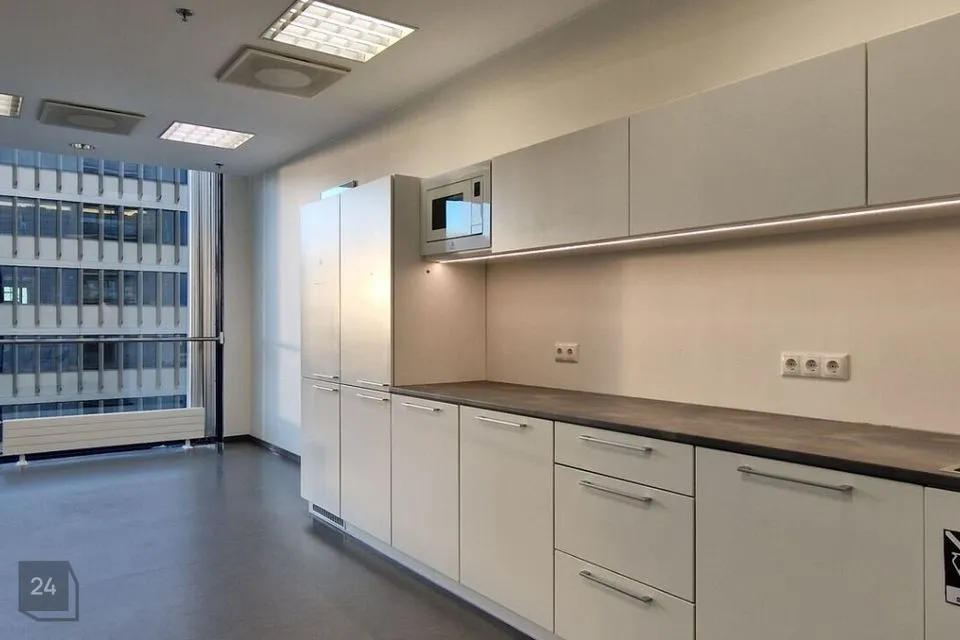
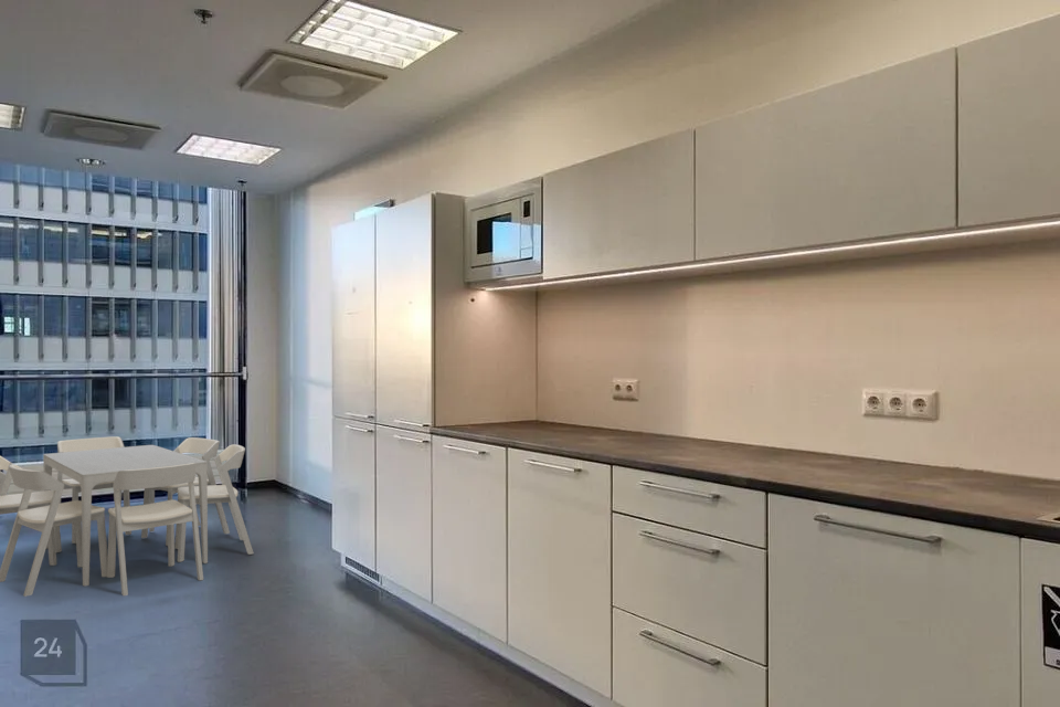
+ dining set (115, 503)
